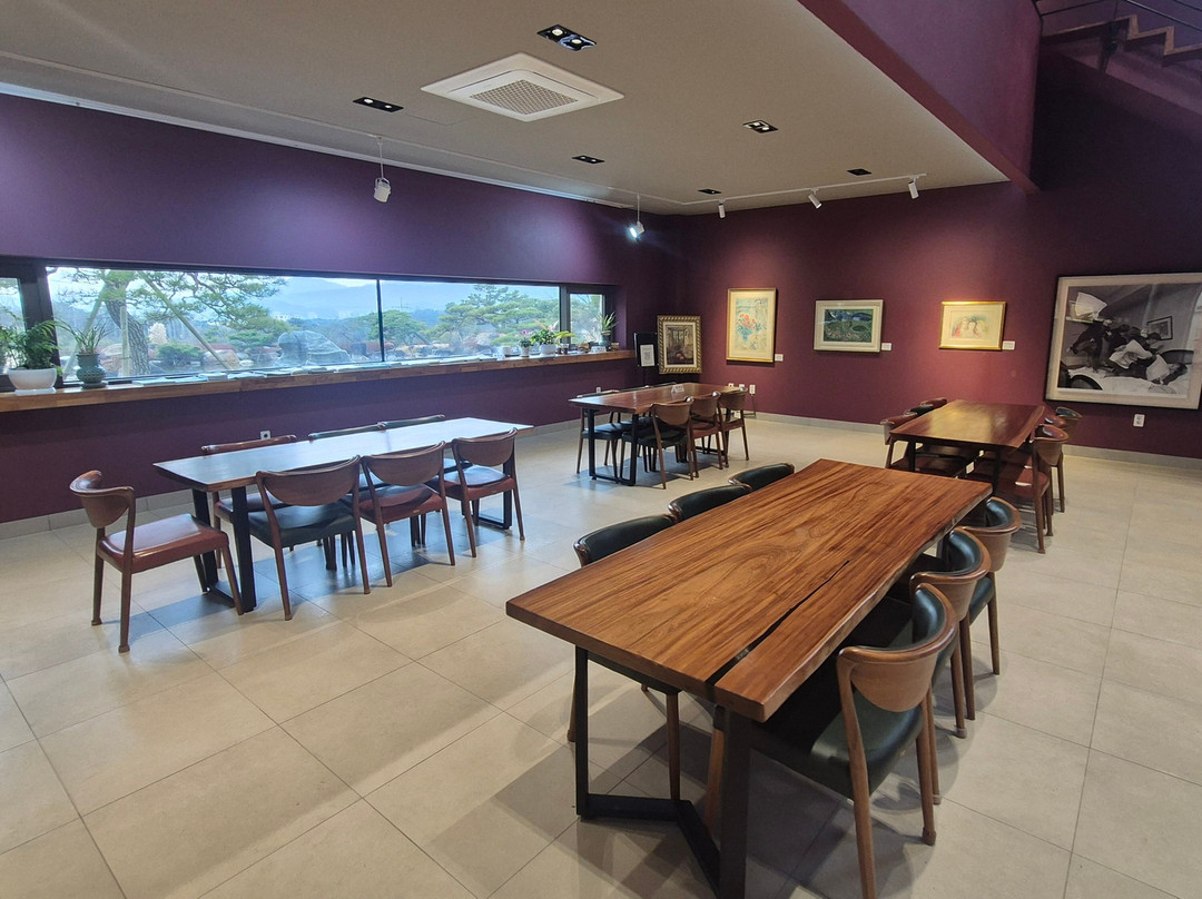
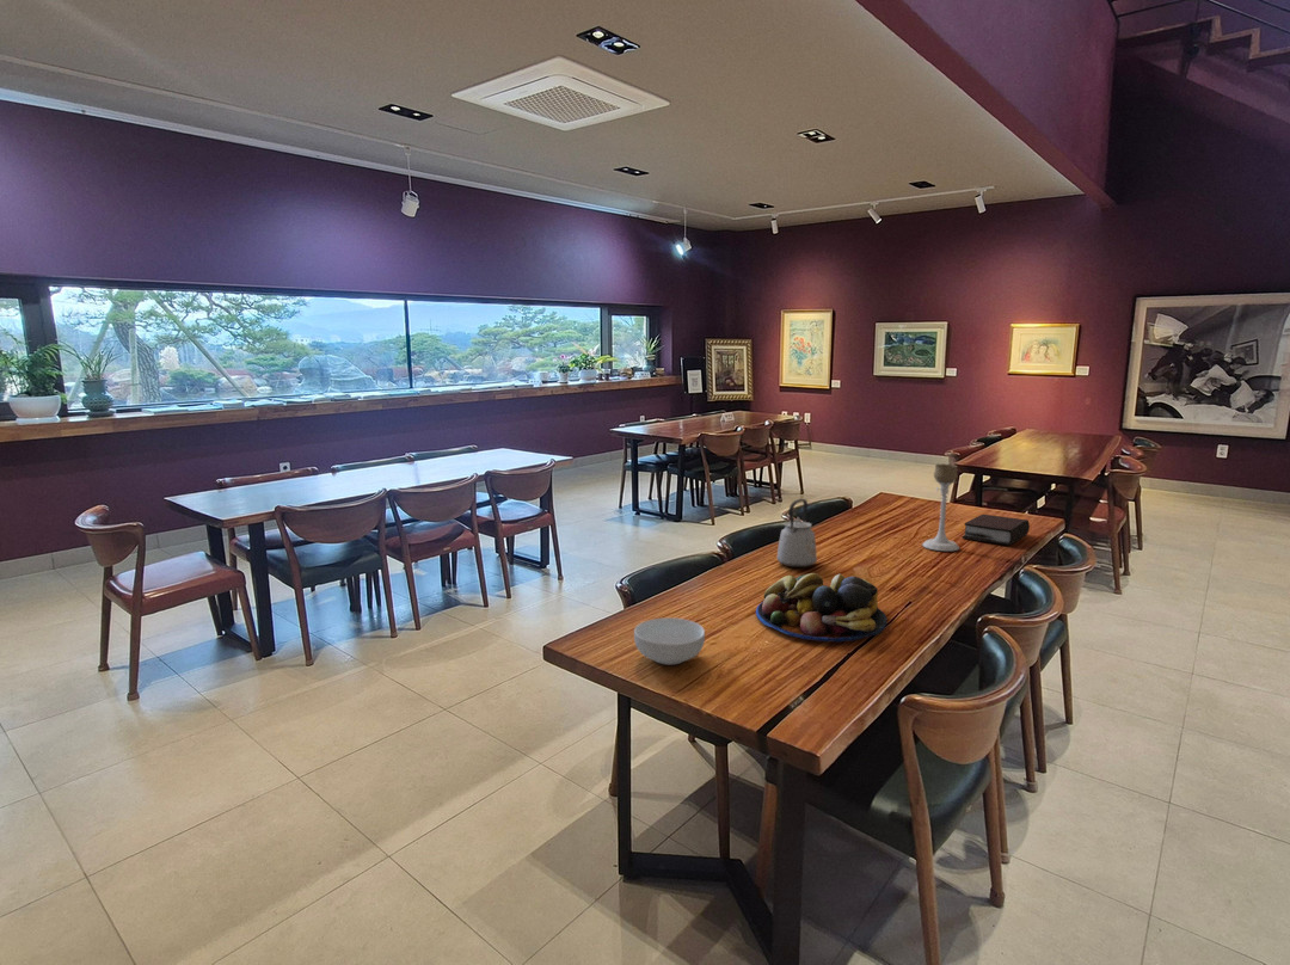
+ bible (996, 528)
+ cereal bowl (669, 644)
+ candle holder (942, 506)
+ fruit bowl (819, 595)
+ kettle (800, 530)
